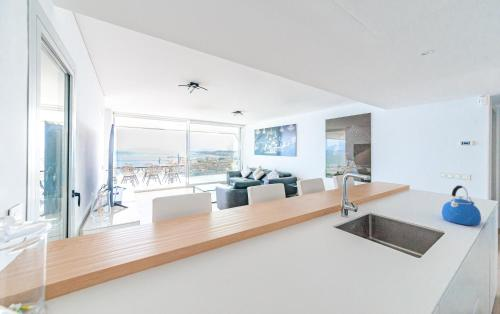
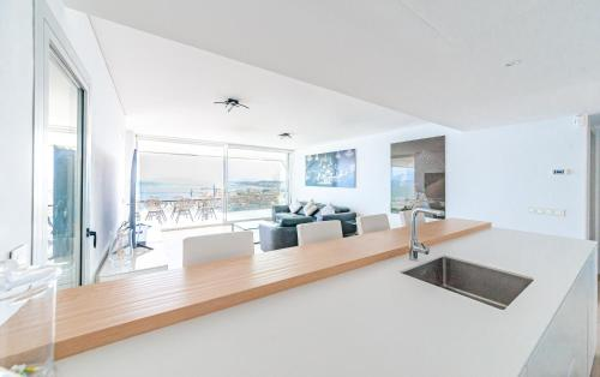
- kettle (462, 203)
